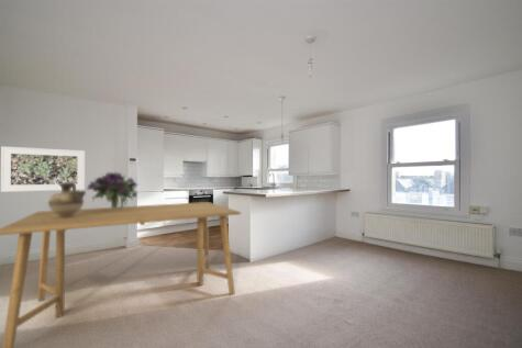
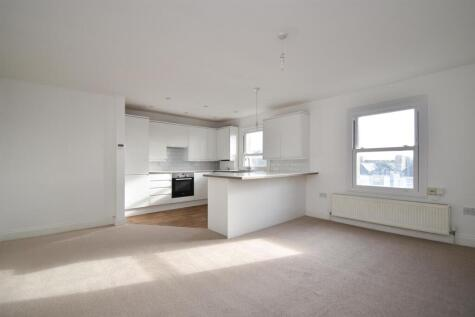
- bouquet (114, 190)
- ceramic jug (67, 199)
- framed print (46, 169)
- dining table (141, 224)
